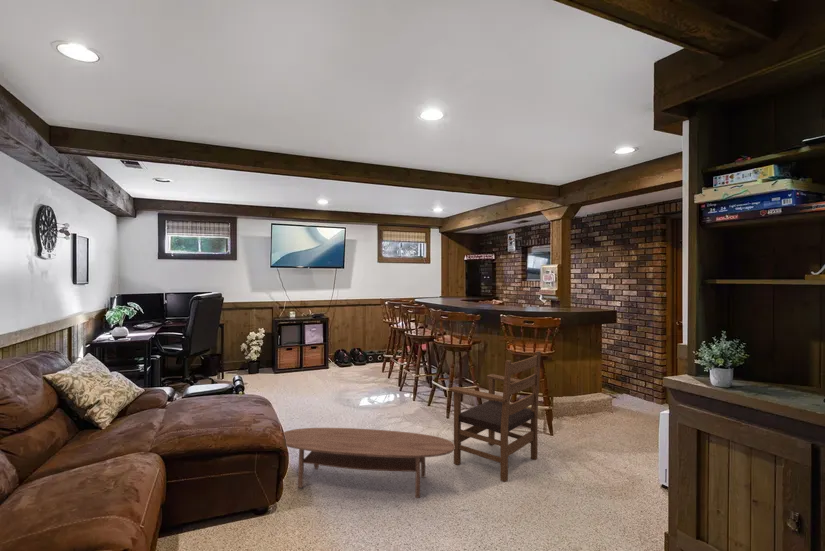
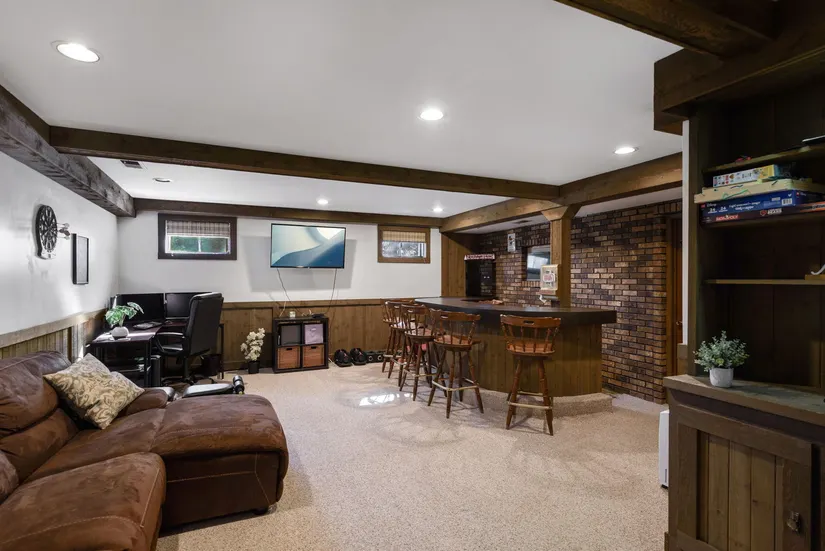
- armchair (497, 406)
- coffee table (363, 461)
